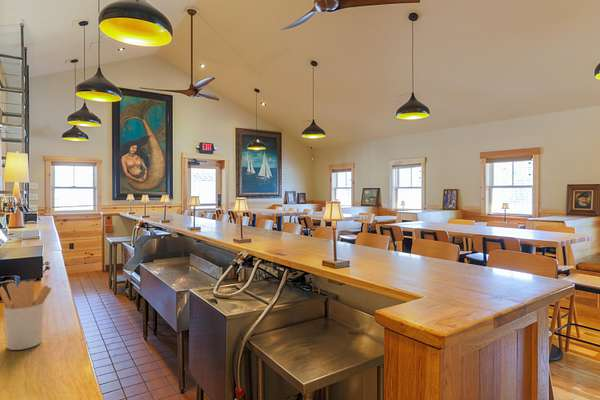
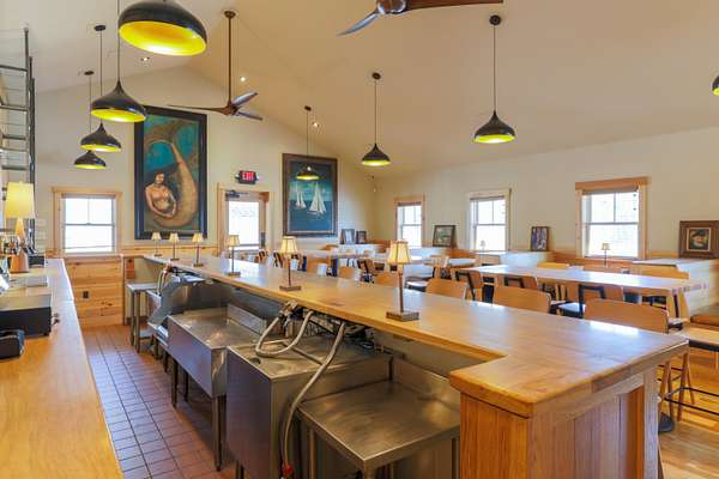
- utensil holder (23, 312)
